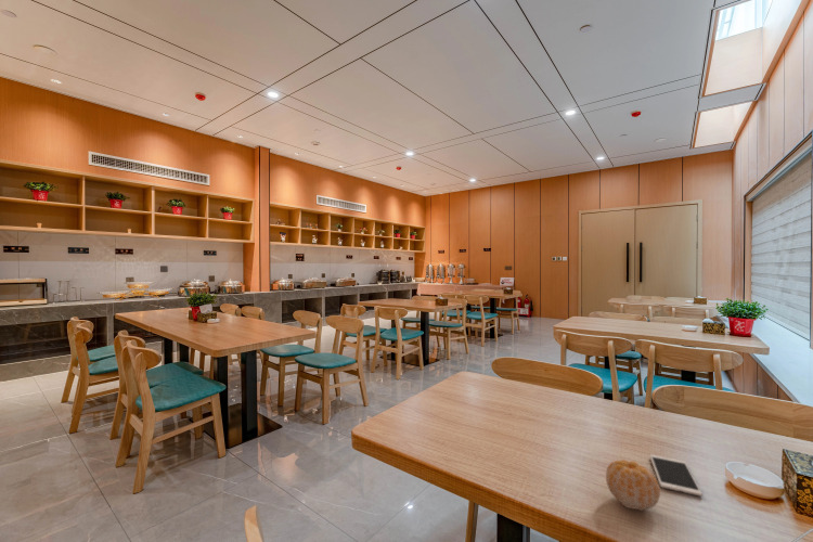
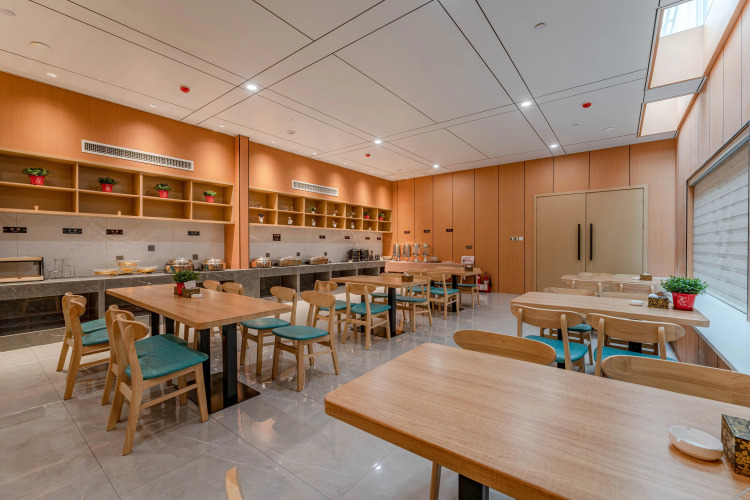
- fruit (631, 483)
- smartphone (673, 473)
